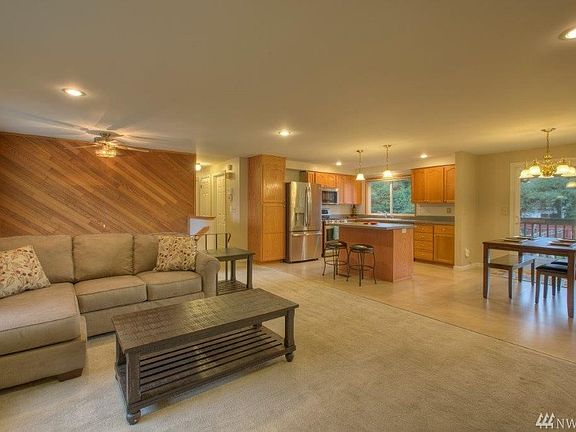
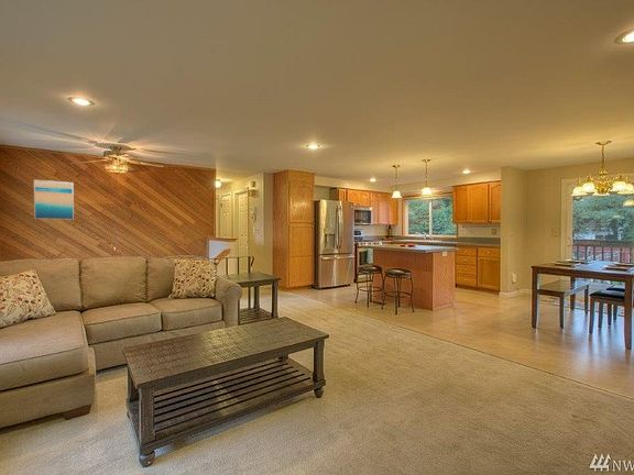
+ wall art (54, 200)
